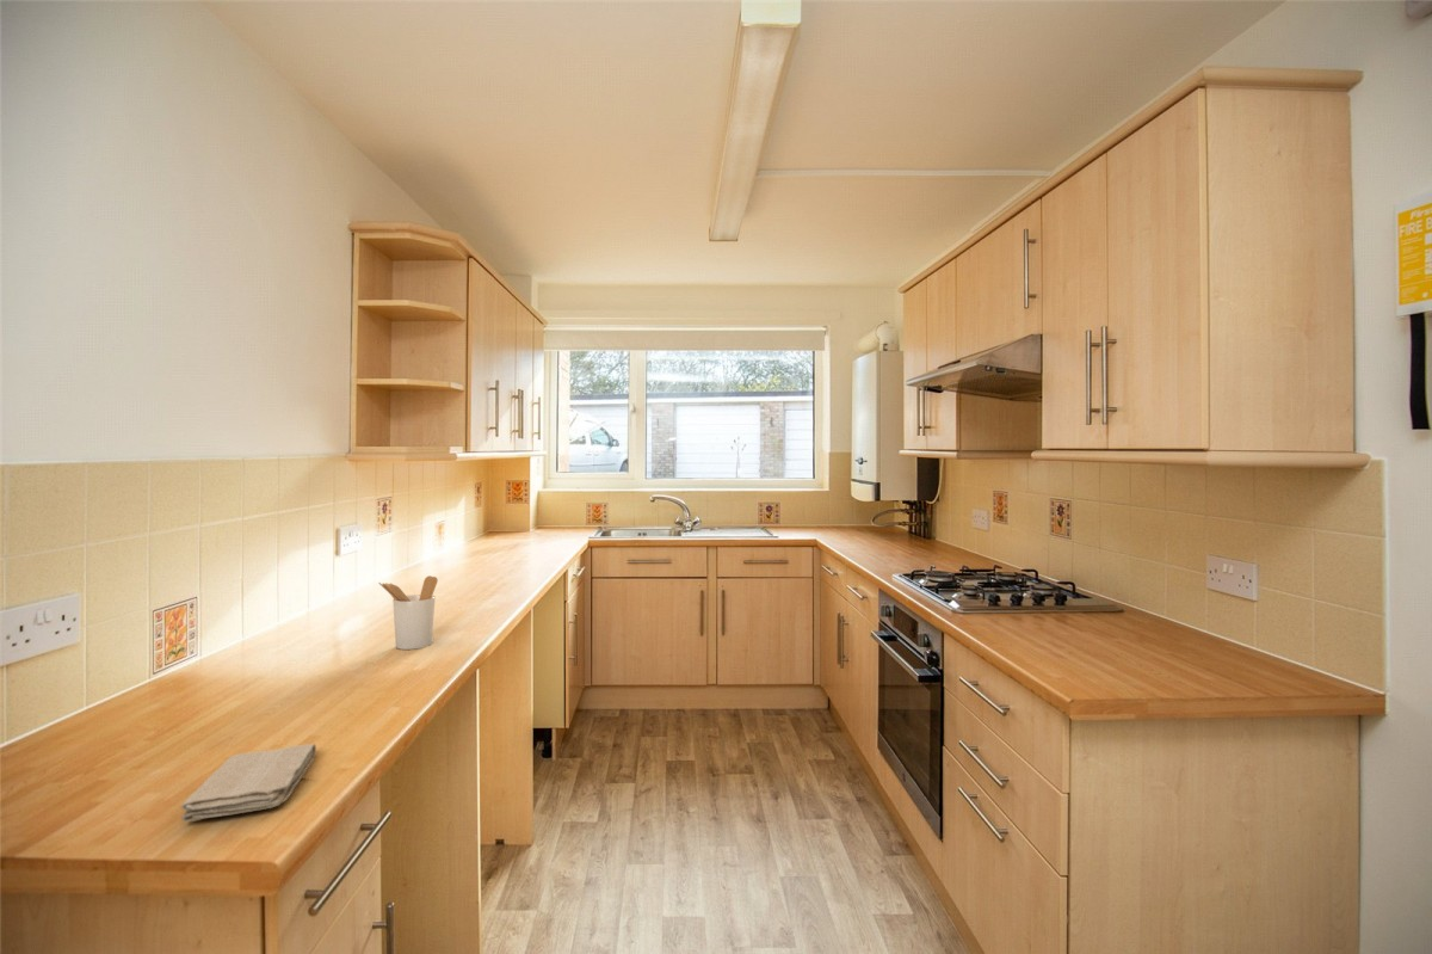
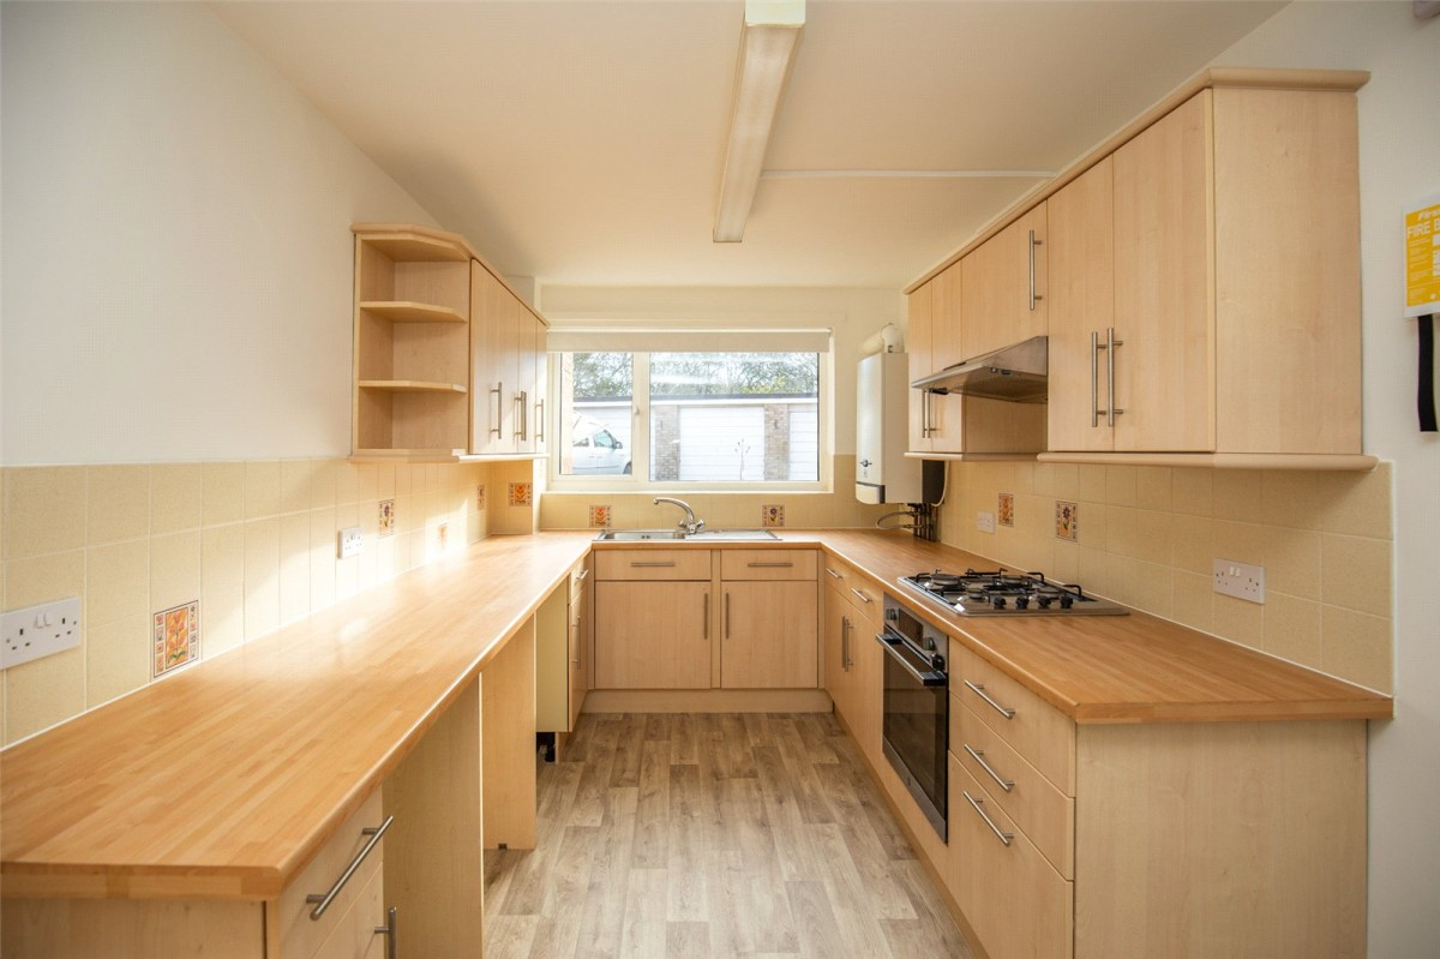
- washcloth (254, 776)
- utensil holder (406, 611)
